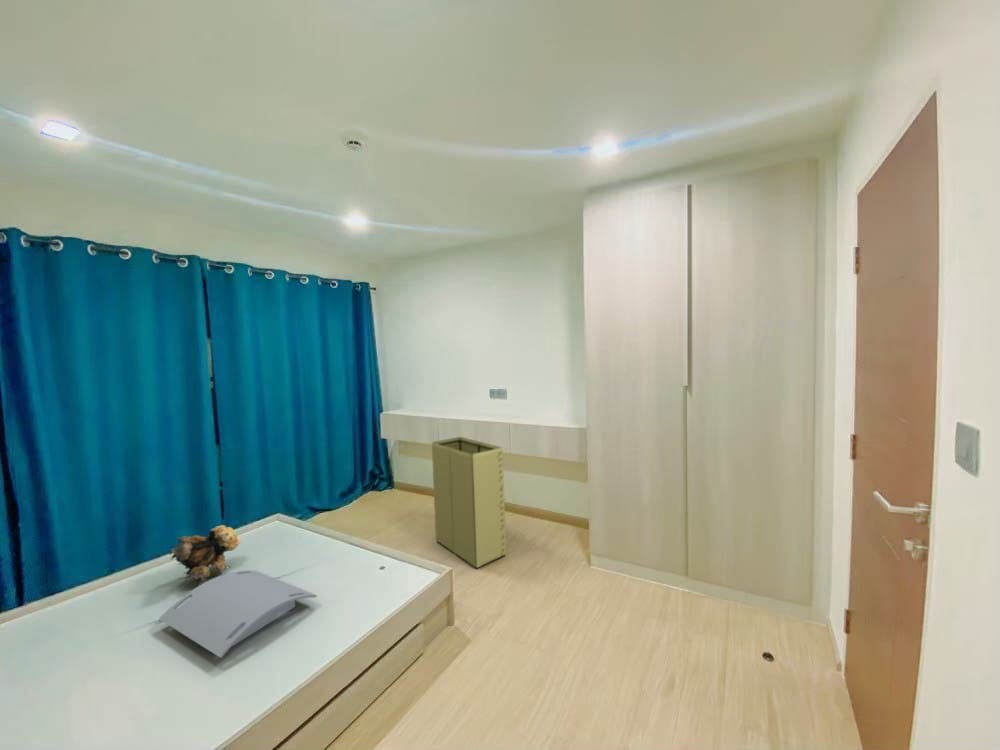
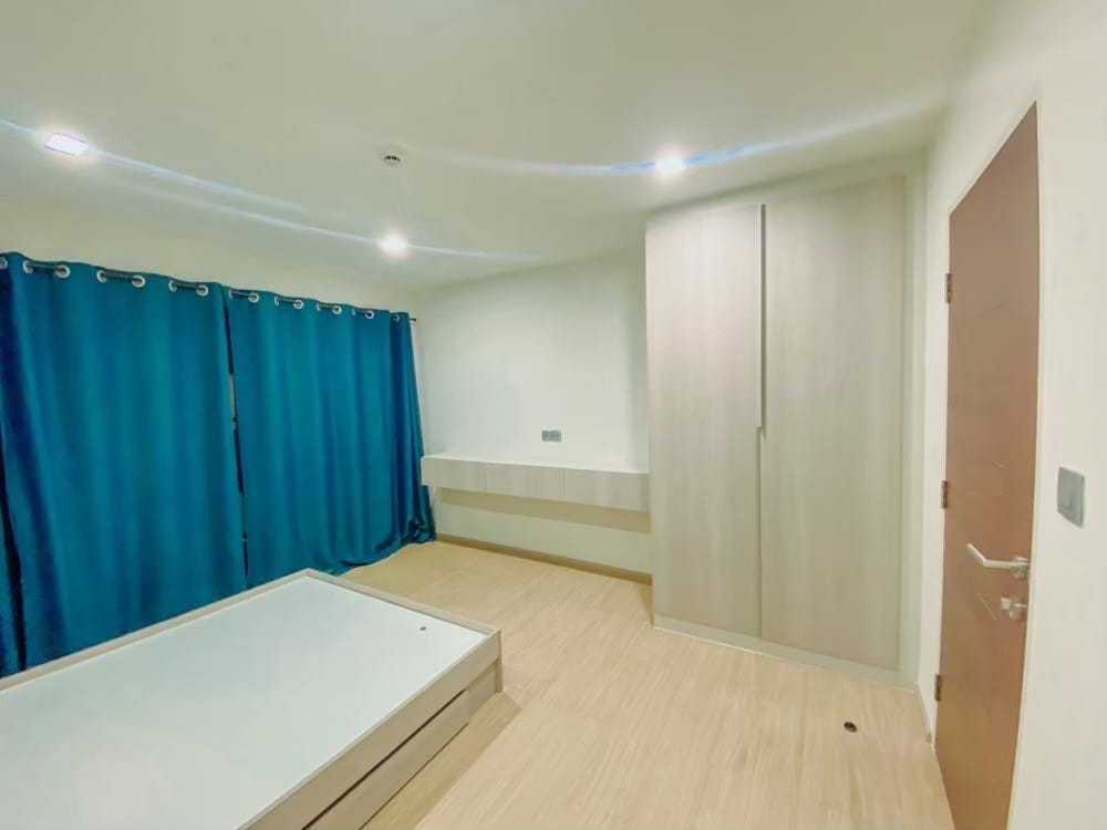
- laundry hamper (467, 496)
- teddy bear (205, 555)
- serving tray (240, 604)
